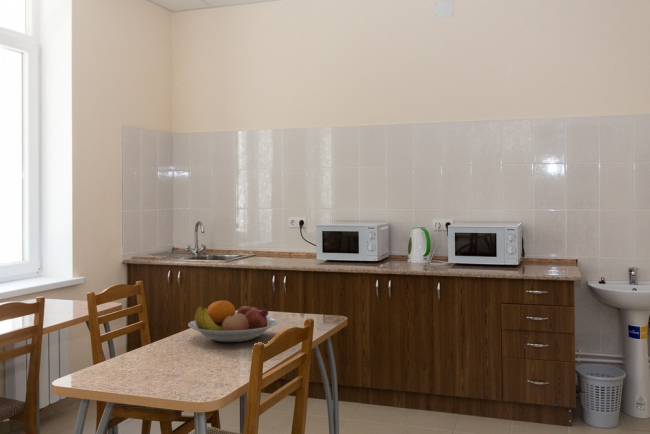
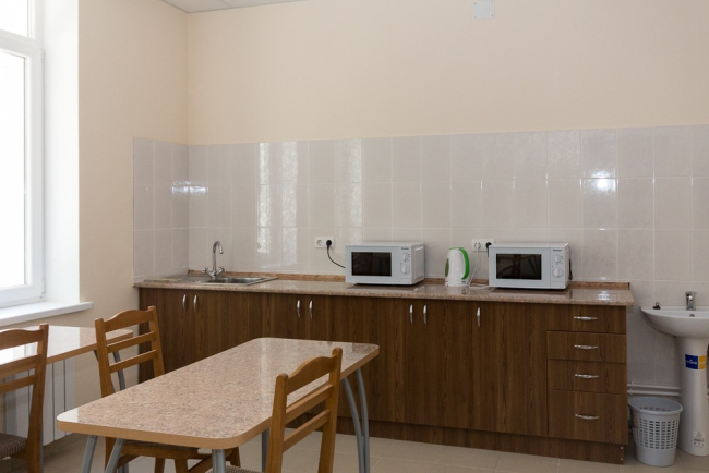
- fruit bowl (233, 318)
